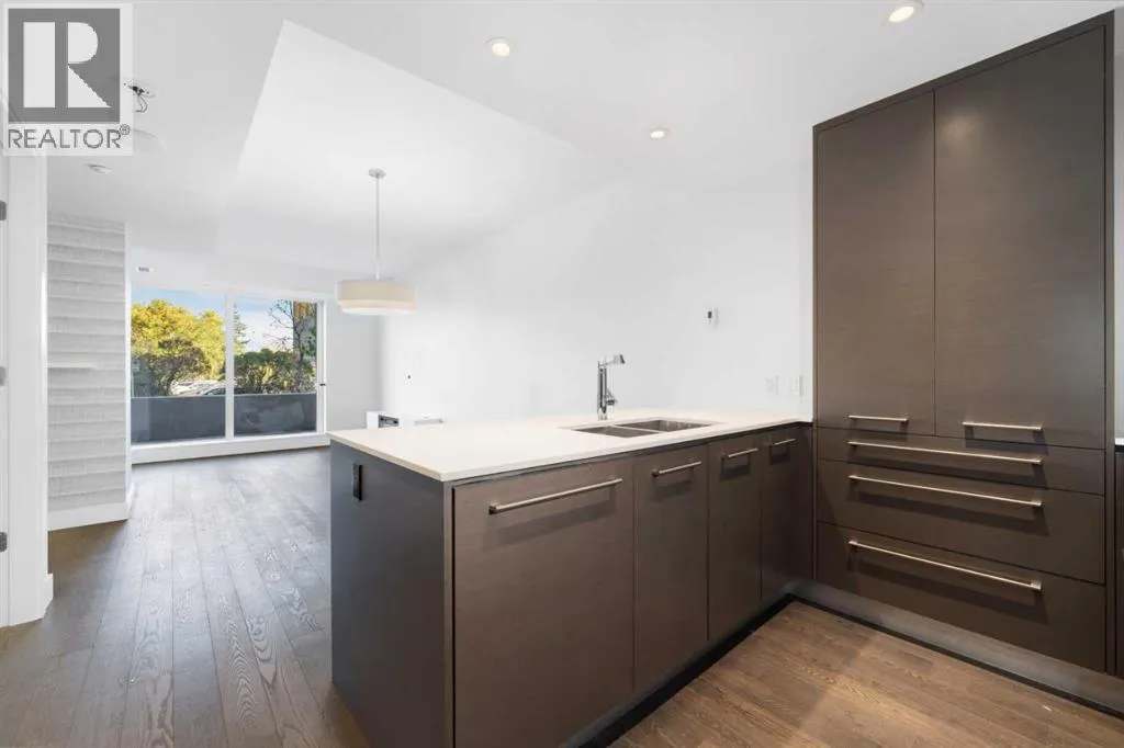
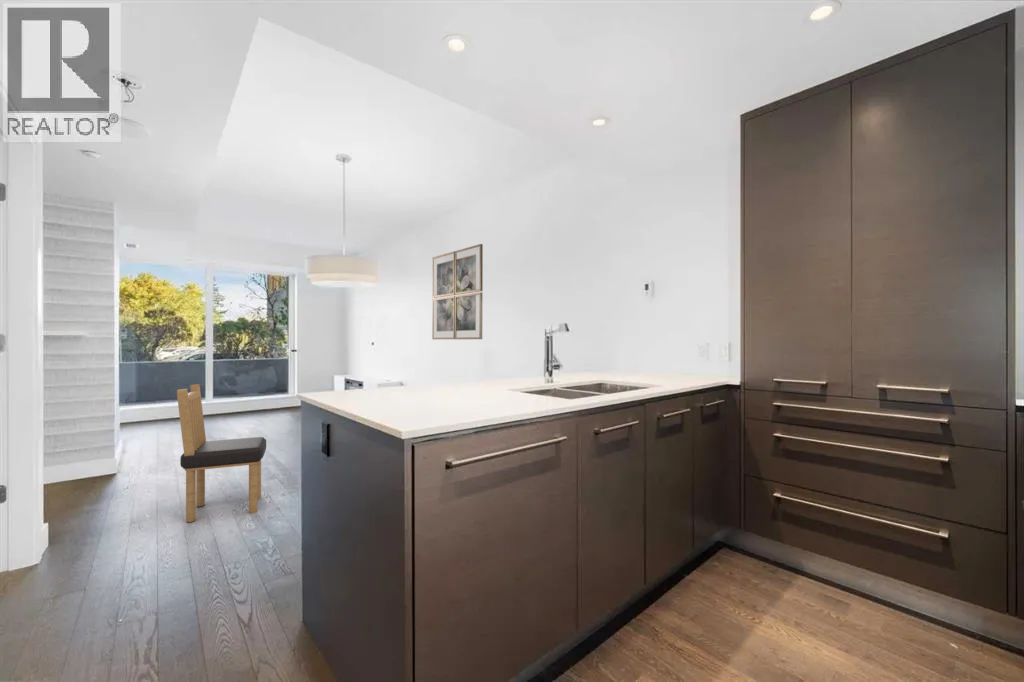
+ wall art (455, 294)
+ dining chair (224, 446)
